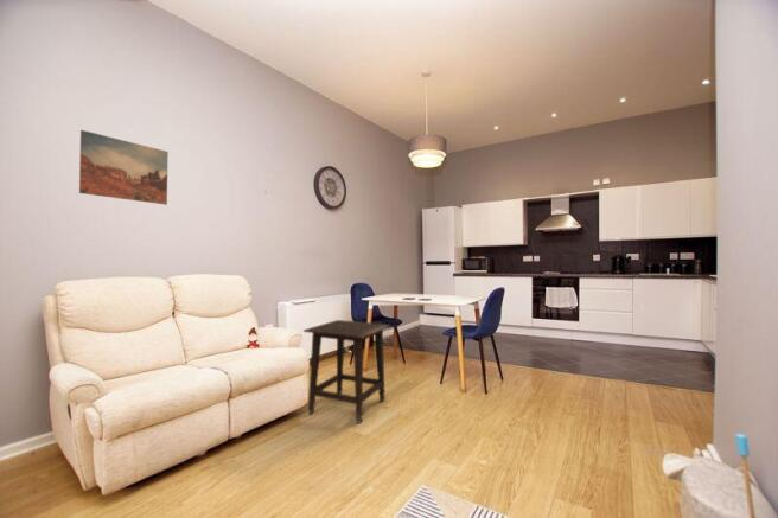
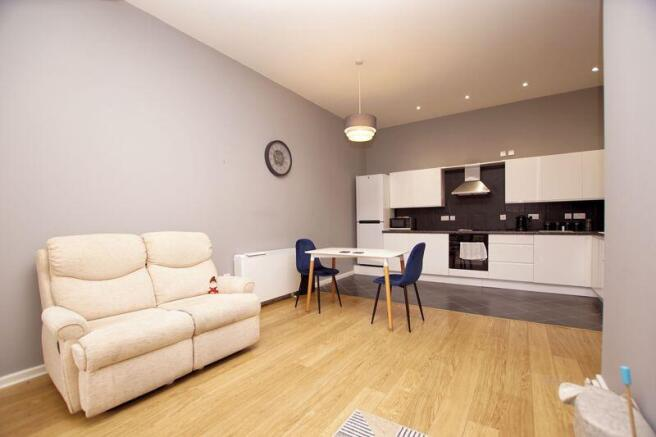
- wall art (127, 170)
- side table (343, 363)
